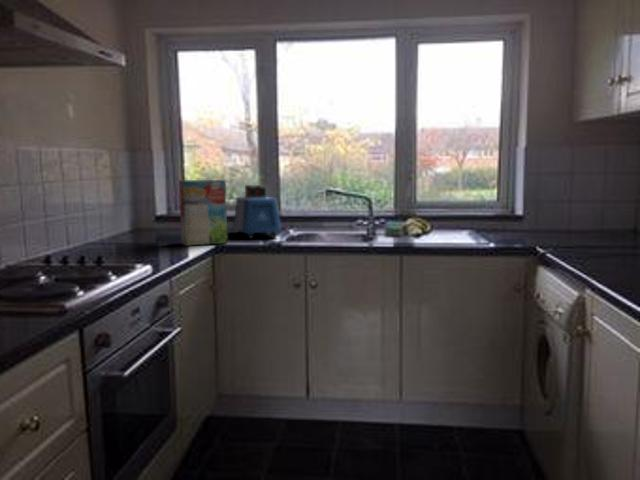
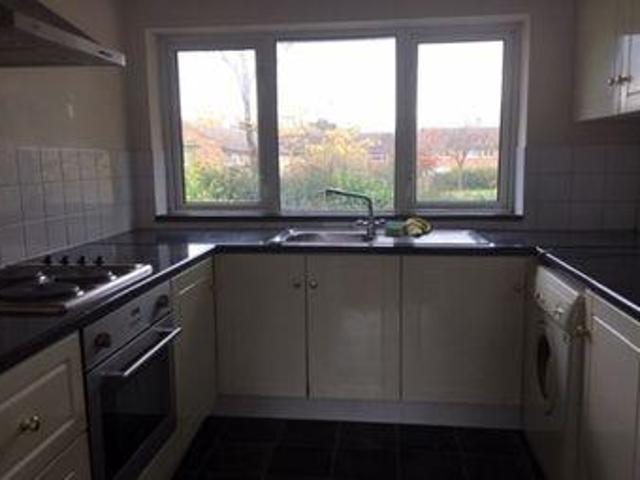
- cereal box (203, 211)
- toaster (255, 210)
